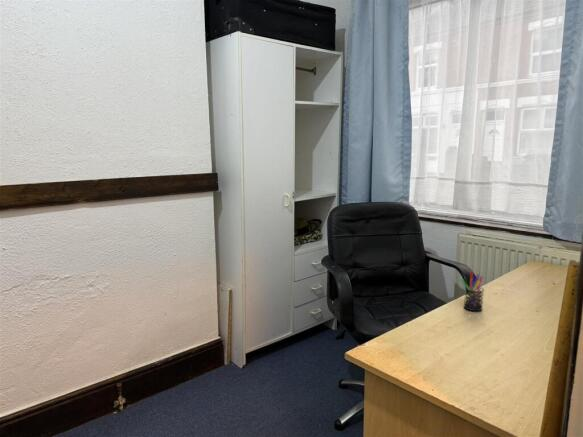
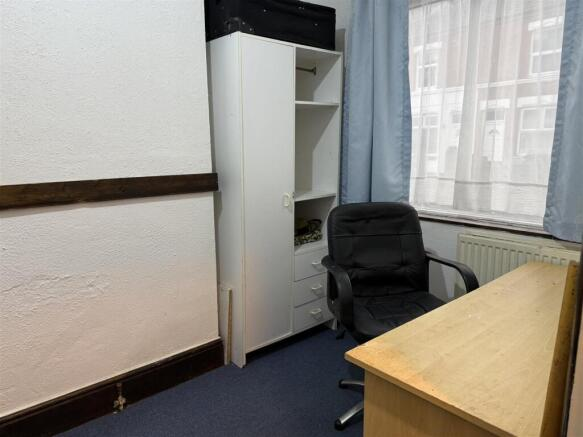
- pen holder (471, 290)
